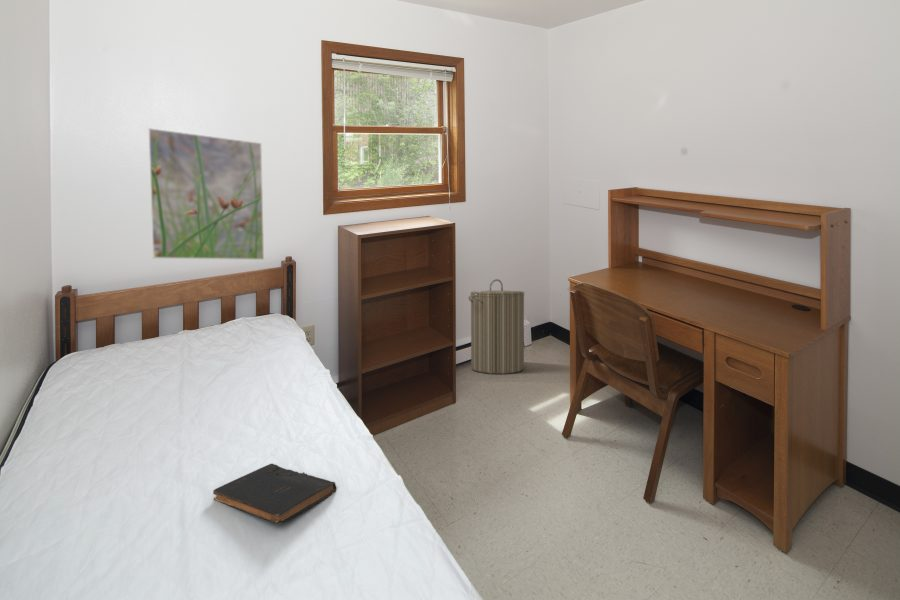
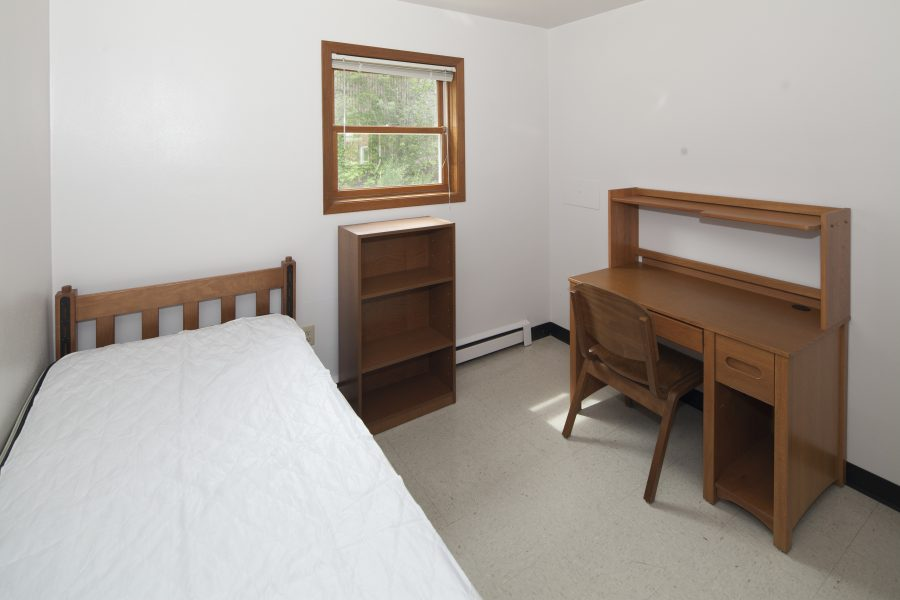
- book (275, 490)
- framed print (209, 198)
- laundry hamper (497, 324)
